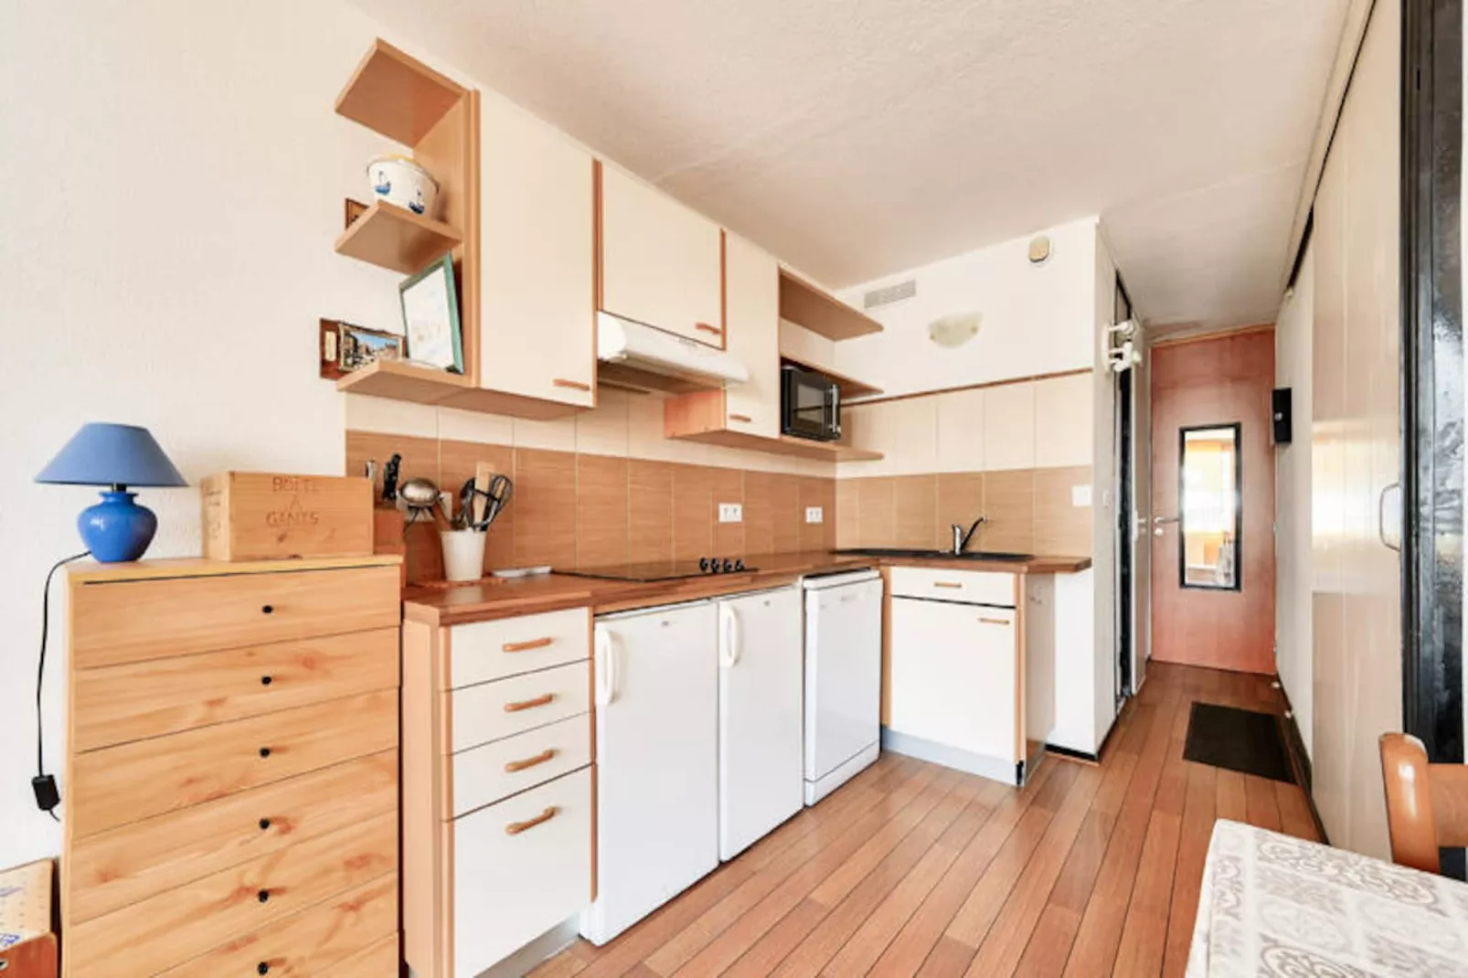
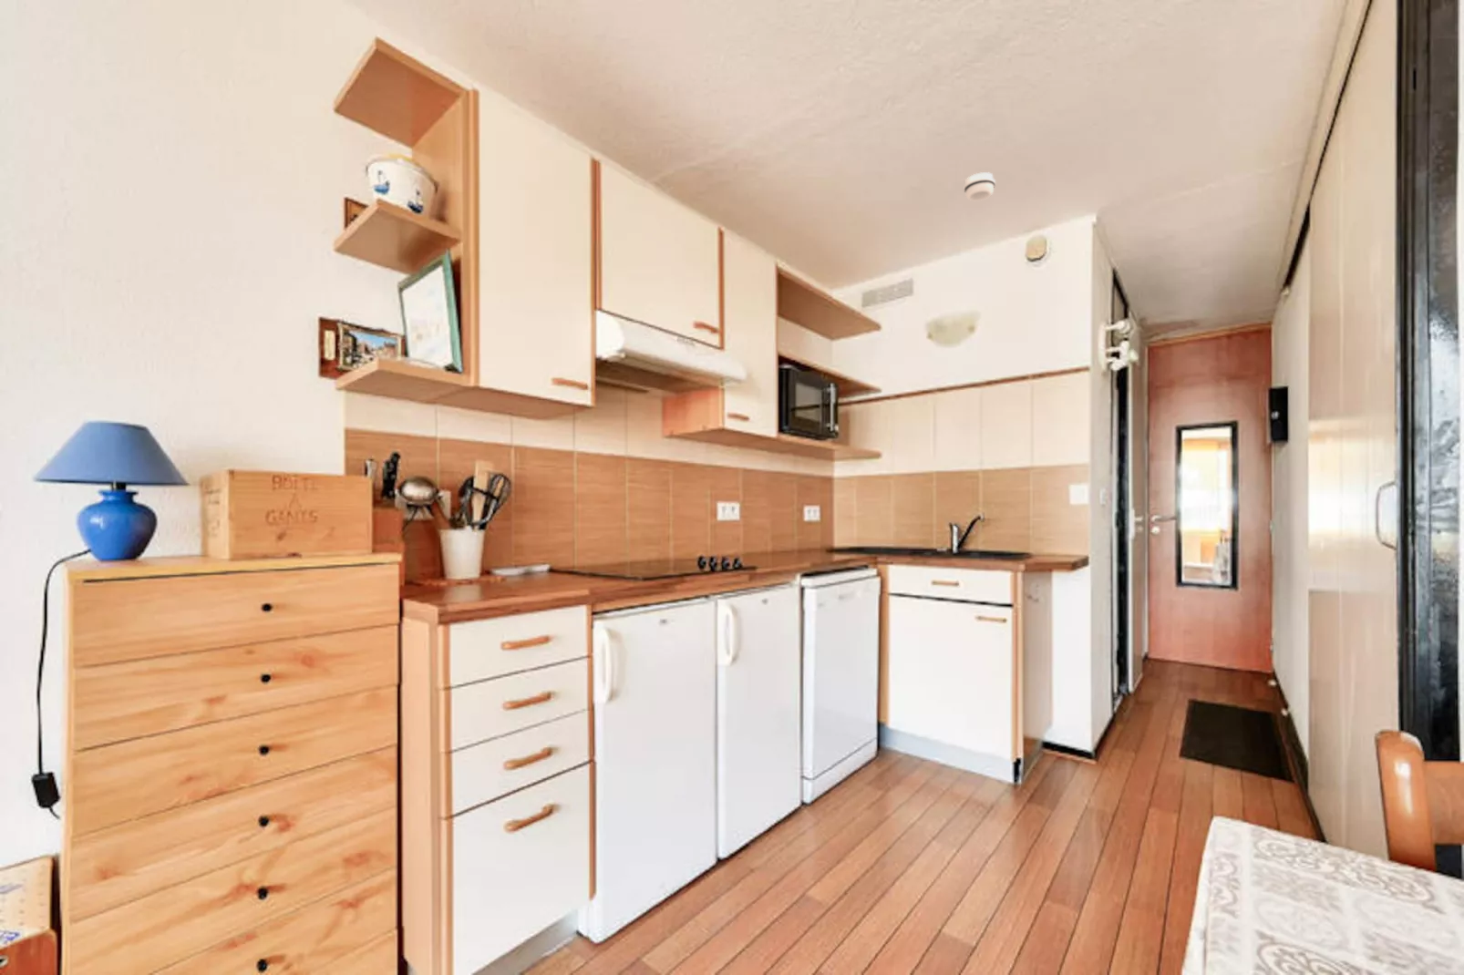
+ smoke detector (979, 187)
